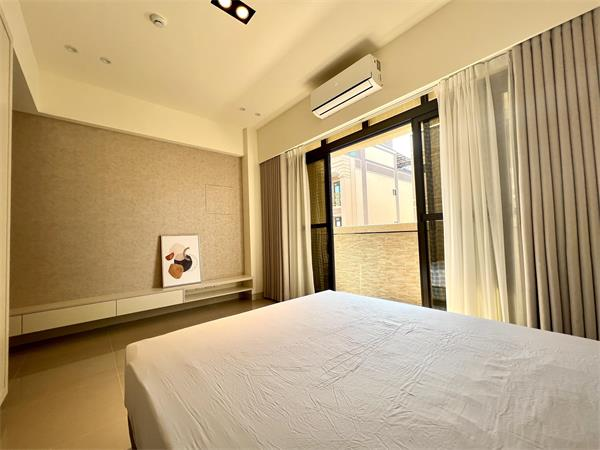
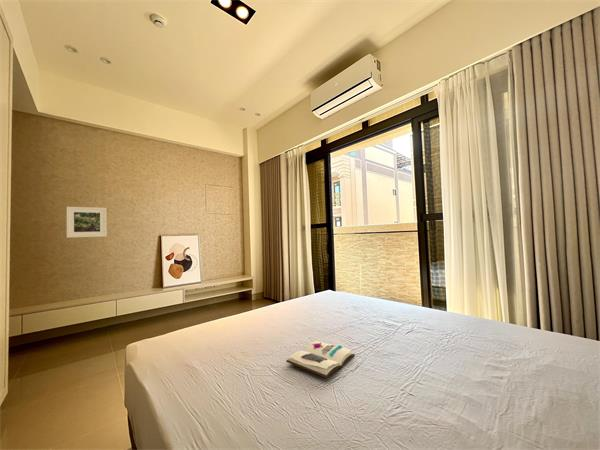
+ book (321, 355)
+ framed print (87, 222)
